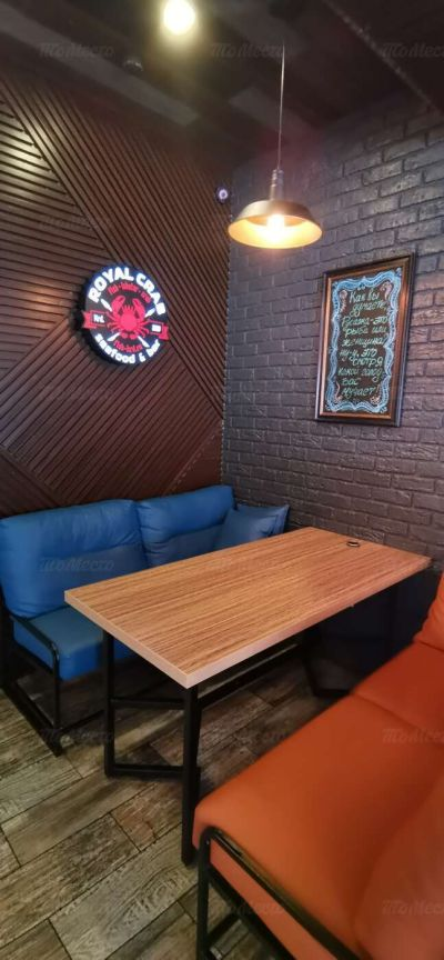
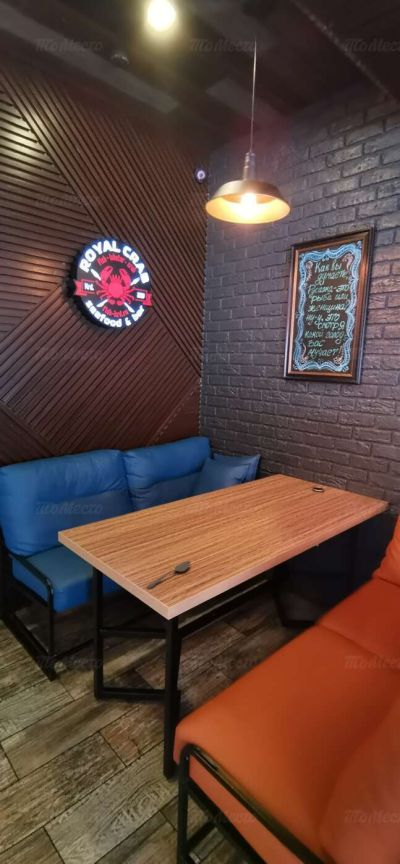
+ spoon (168, 573)
